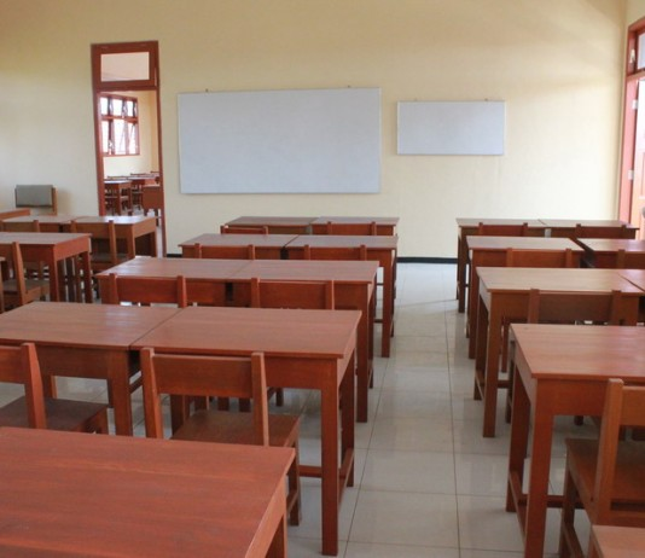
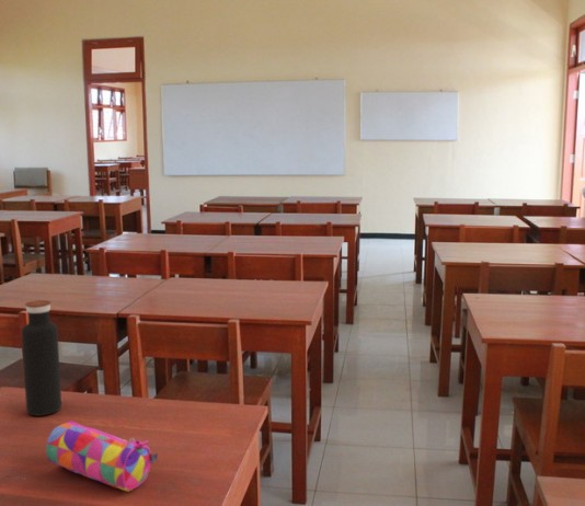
+ pencil case (100, 452)
+ water bottle (41, 356)
